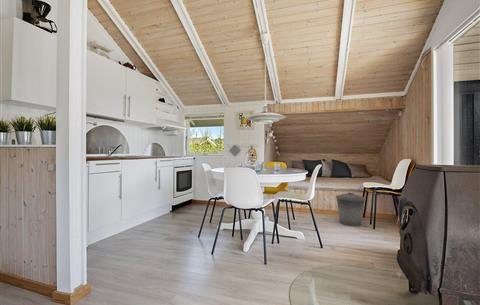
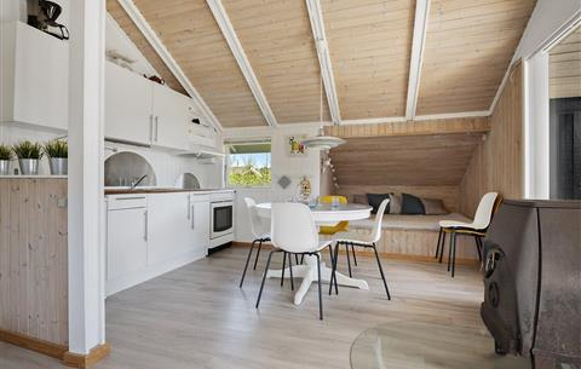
- trash can (350, 208)
